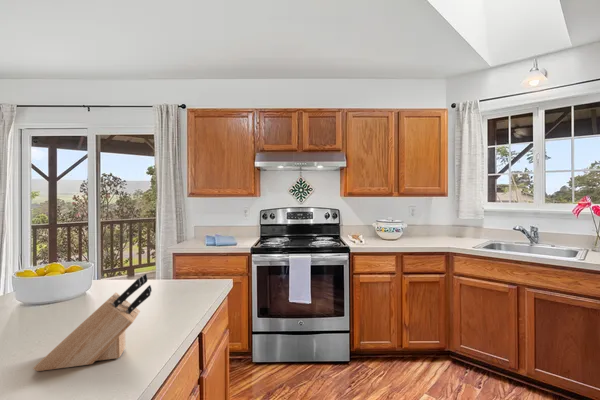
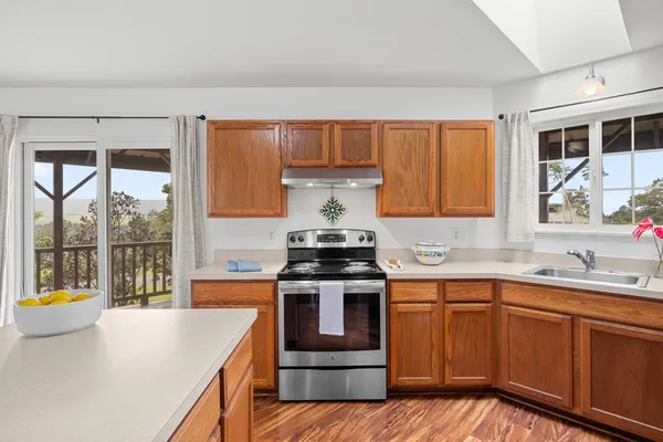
- knife block (99, 317)
